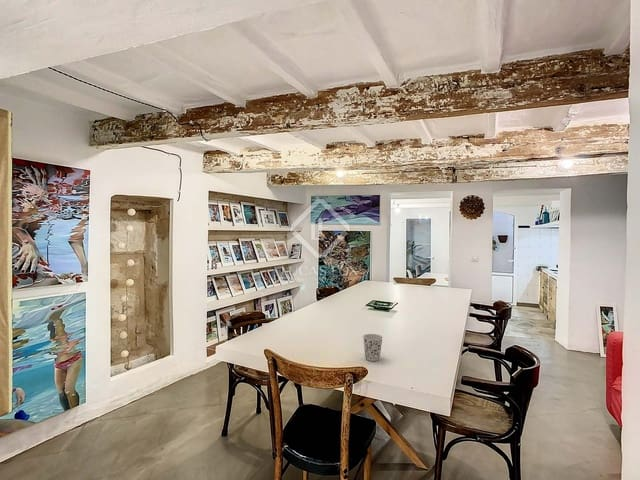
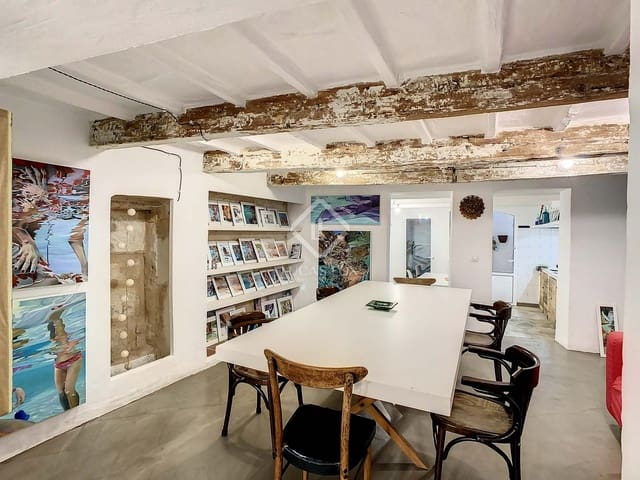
- cup (372, 347)
